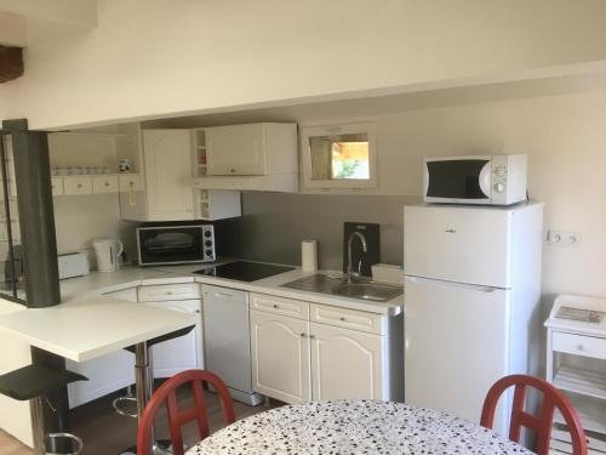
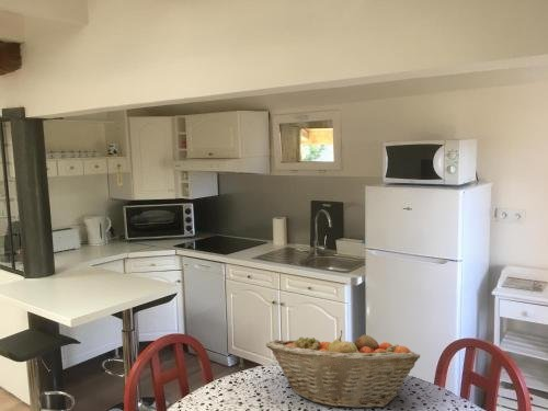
+ fruit basket (341, 361)
